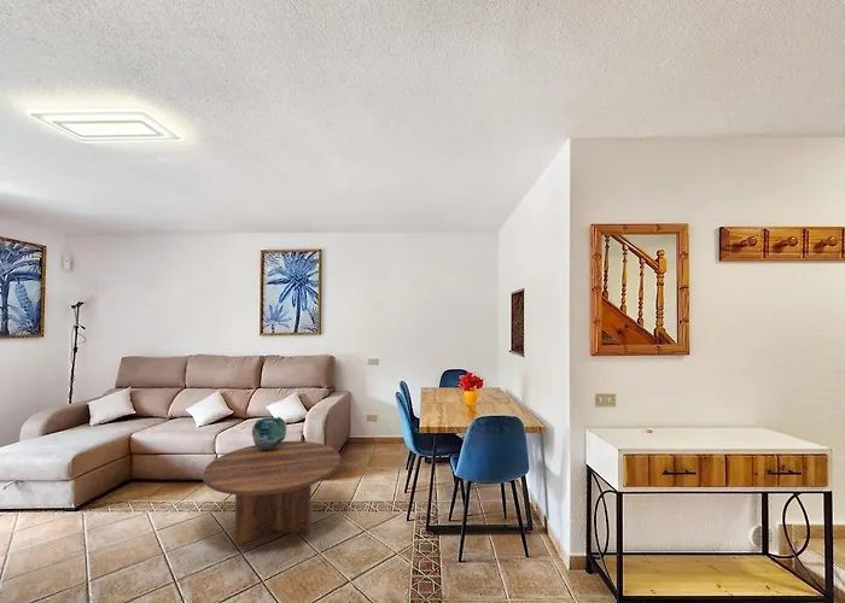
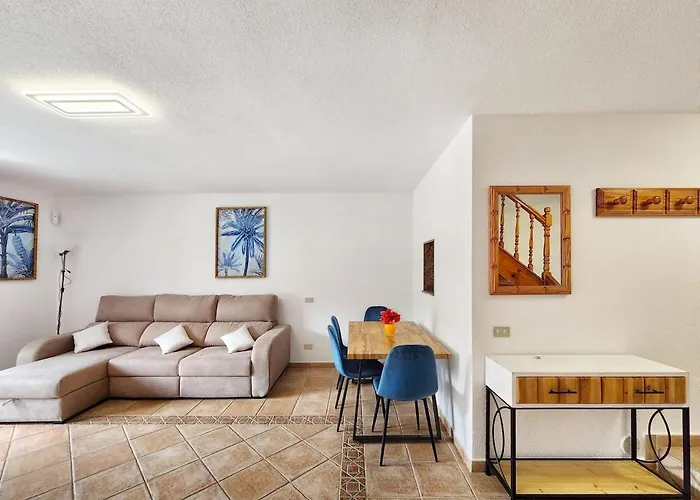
- decorative bowl (269, 433)
- coffee table (274, 494)
